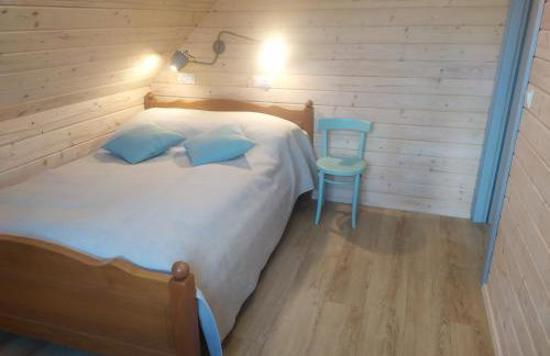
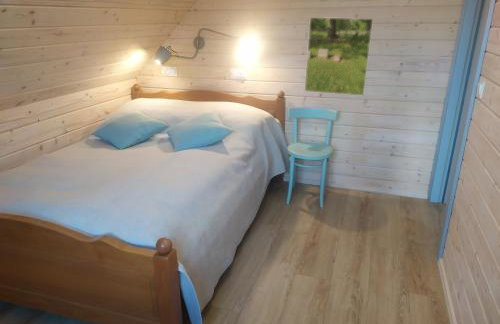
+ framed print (337, 56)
